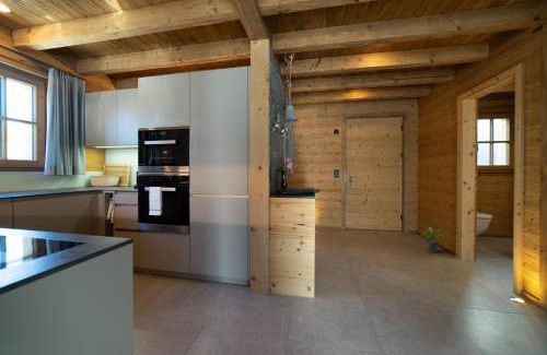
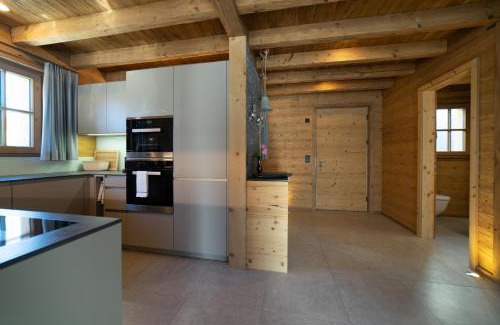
- potted plant (432, 238)
